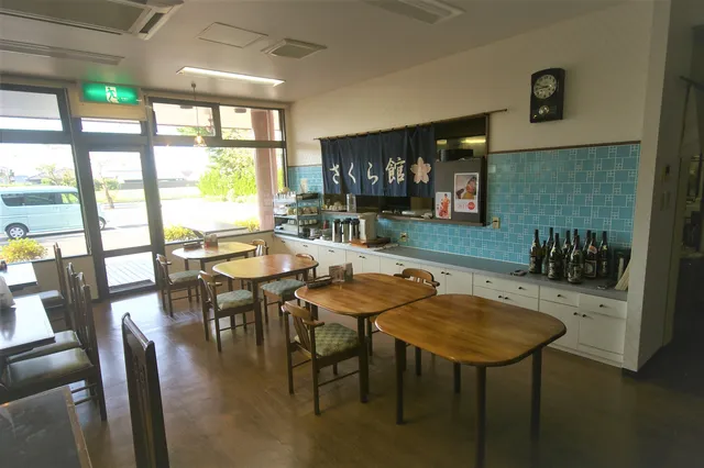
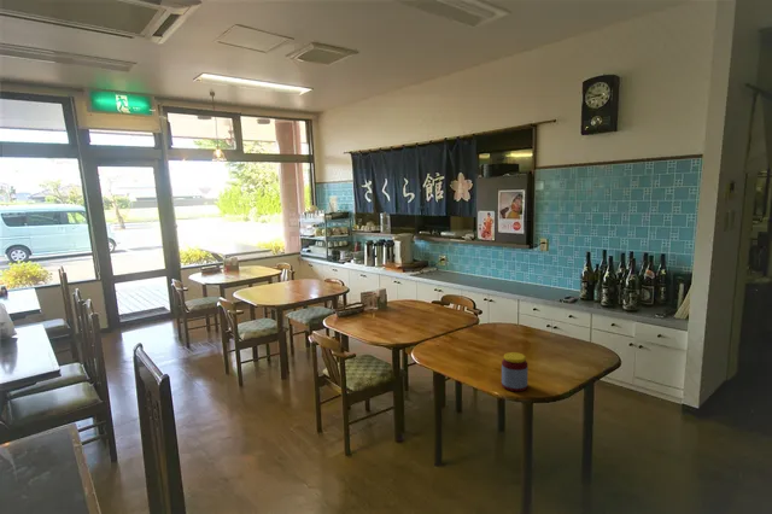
+ jar (514, 370)
